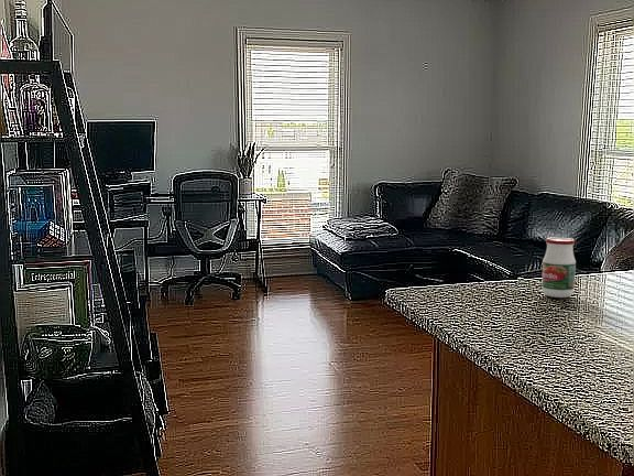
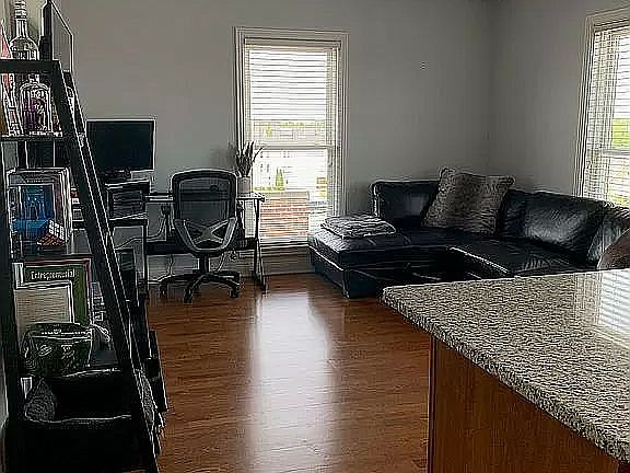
- jar (558, 267)
